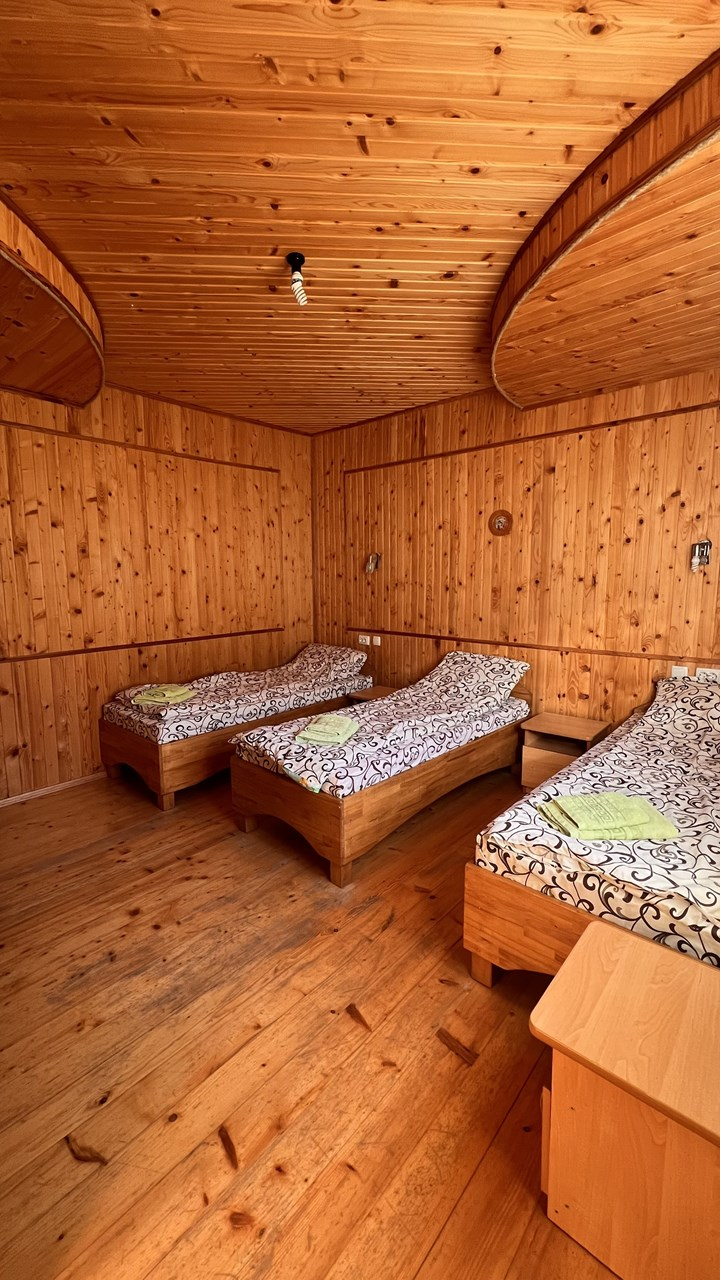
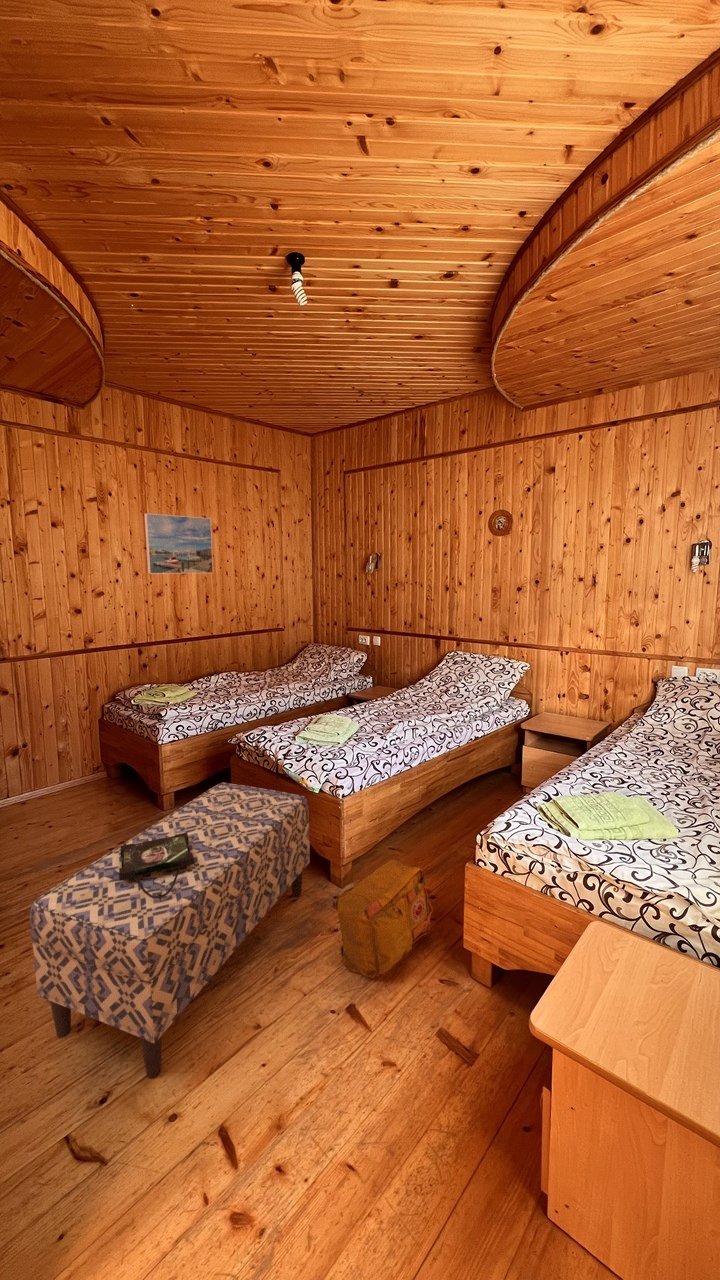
+ photo frame (157, 864)
+ backpack (387, 910)
+ bench (197, 896)
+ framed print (180, 544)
